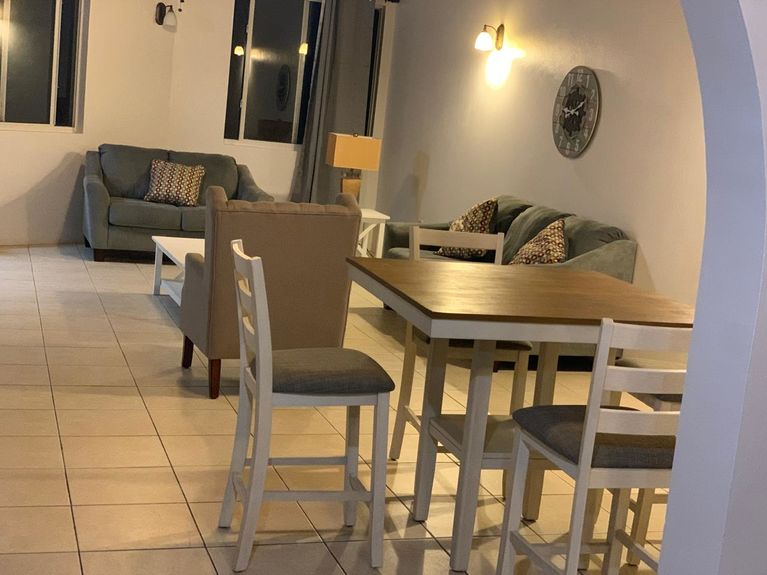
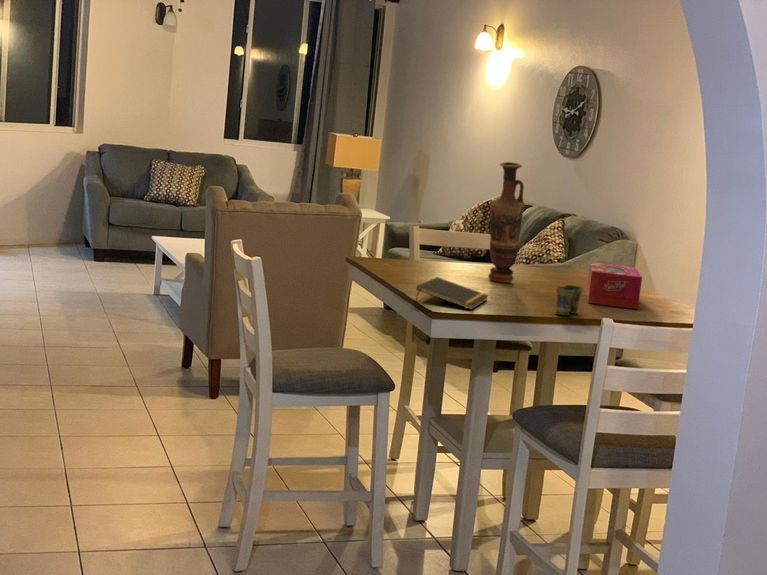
+ vase (505, 222)
+ tissue box (612, 284)
+ notepad (453, 292)
+ cup (568, 300)
